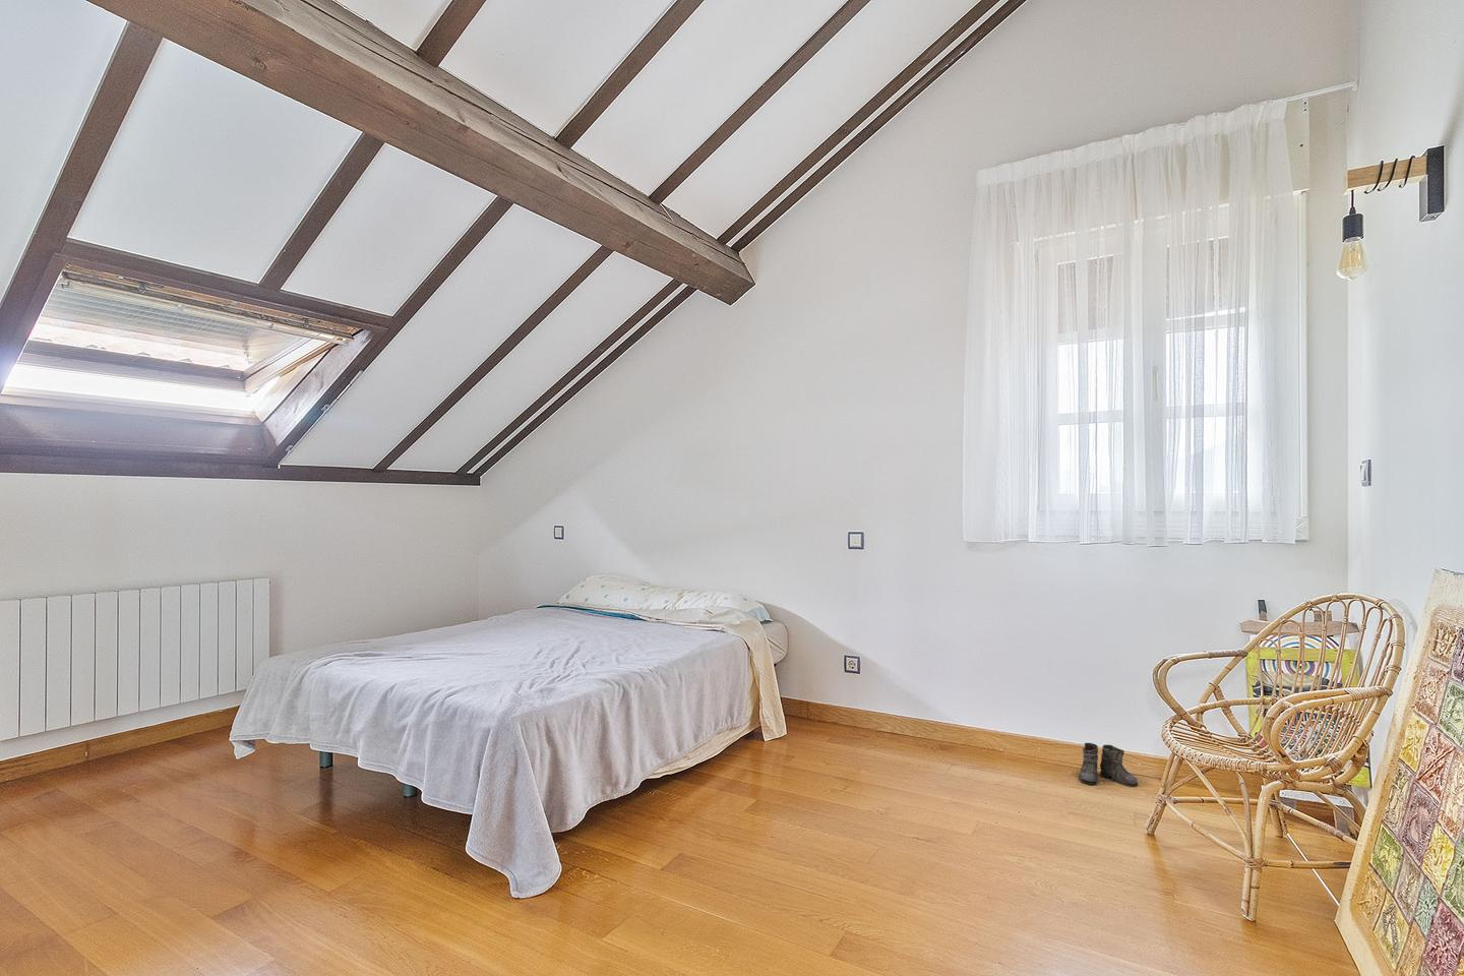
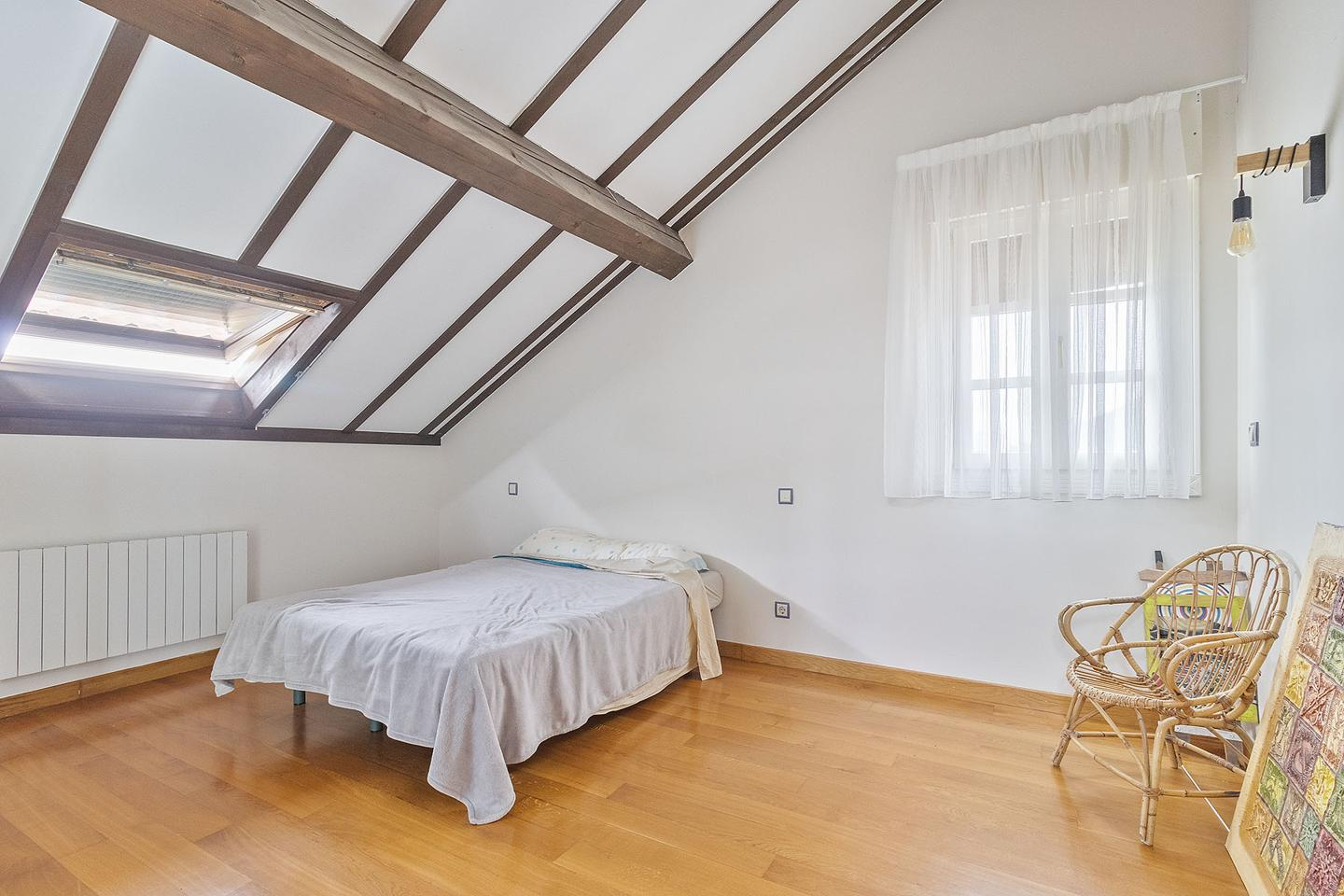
- boots (1102, 764)
